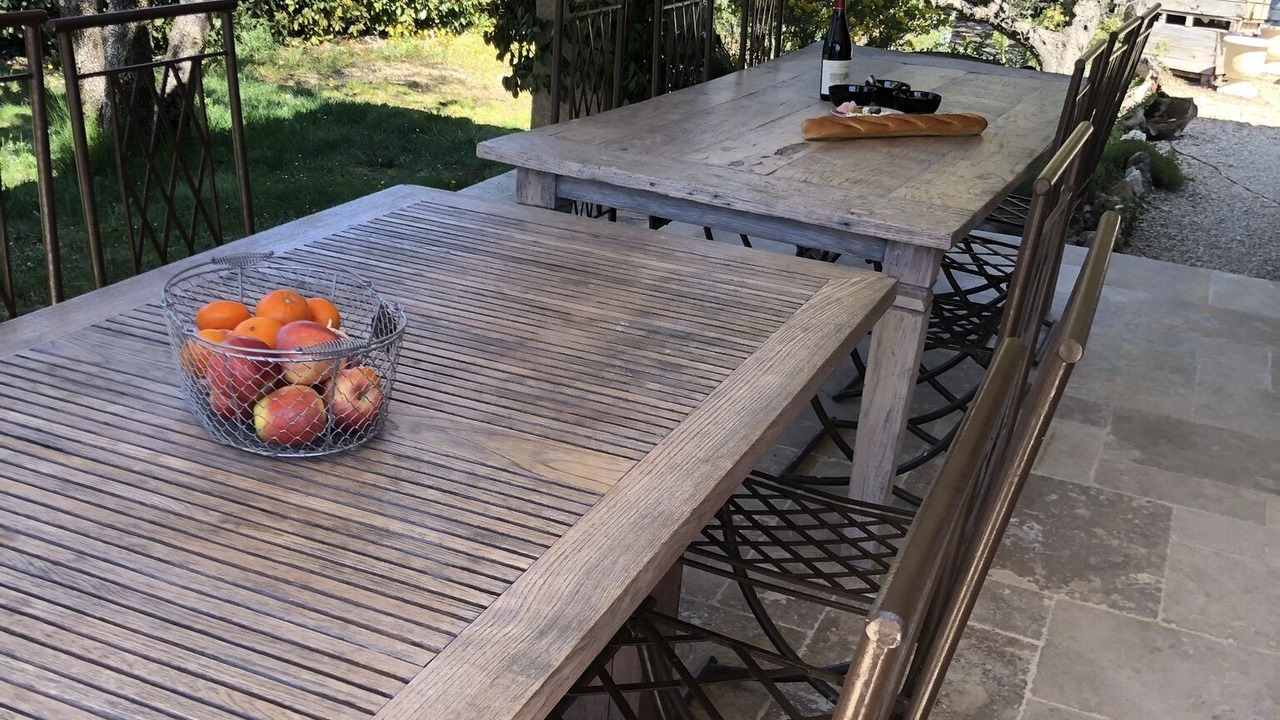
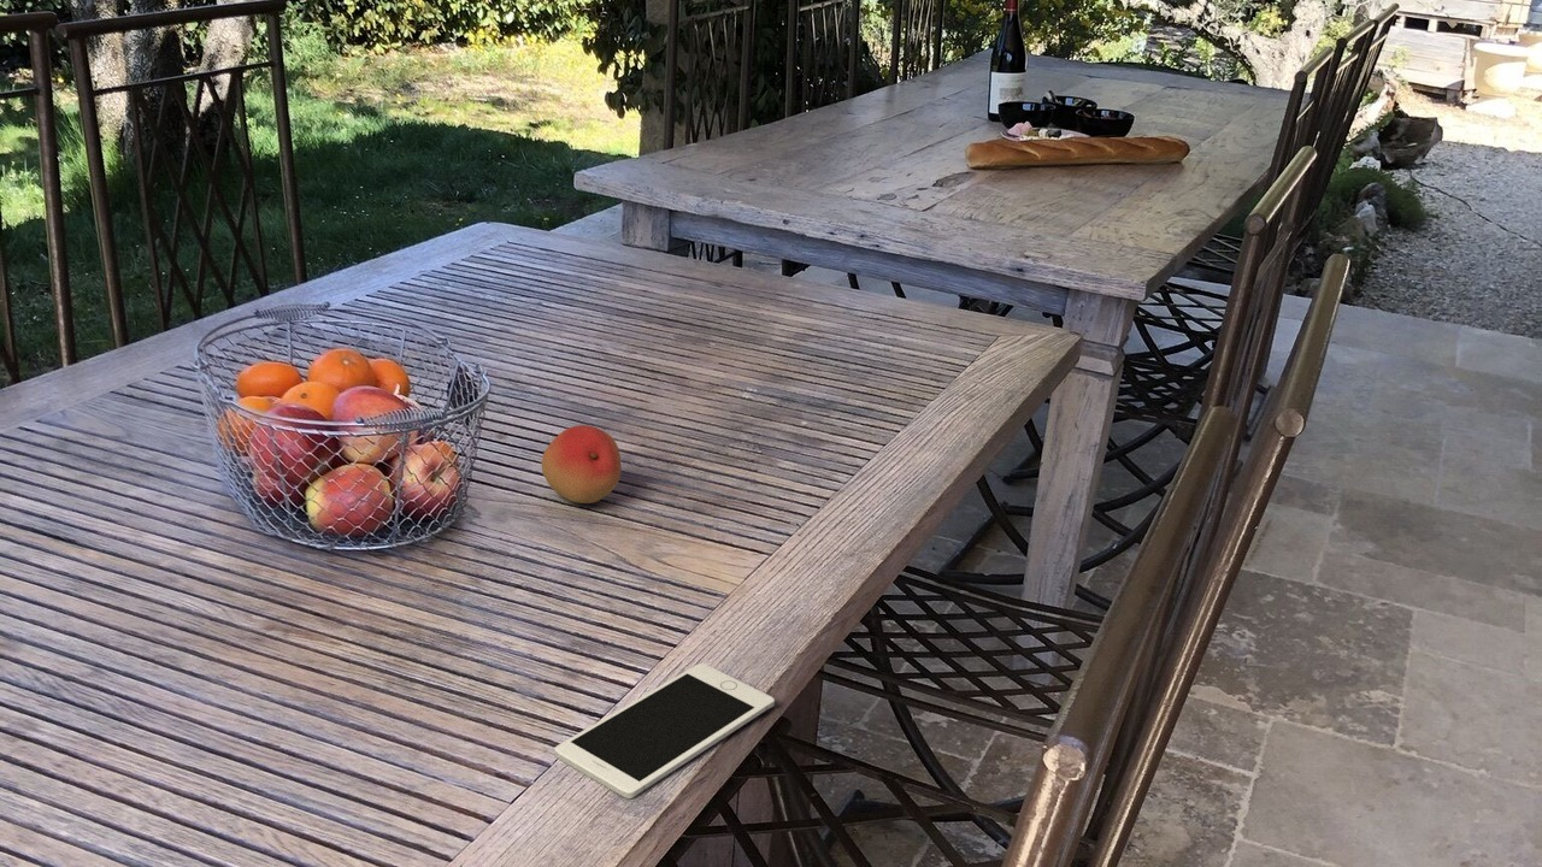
+ cell phone (667, 725)
+ fruit (582, 464)
